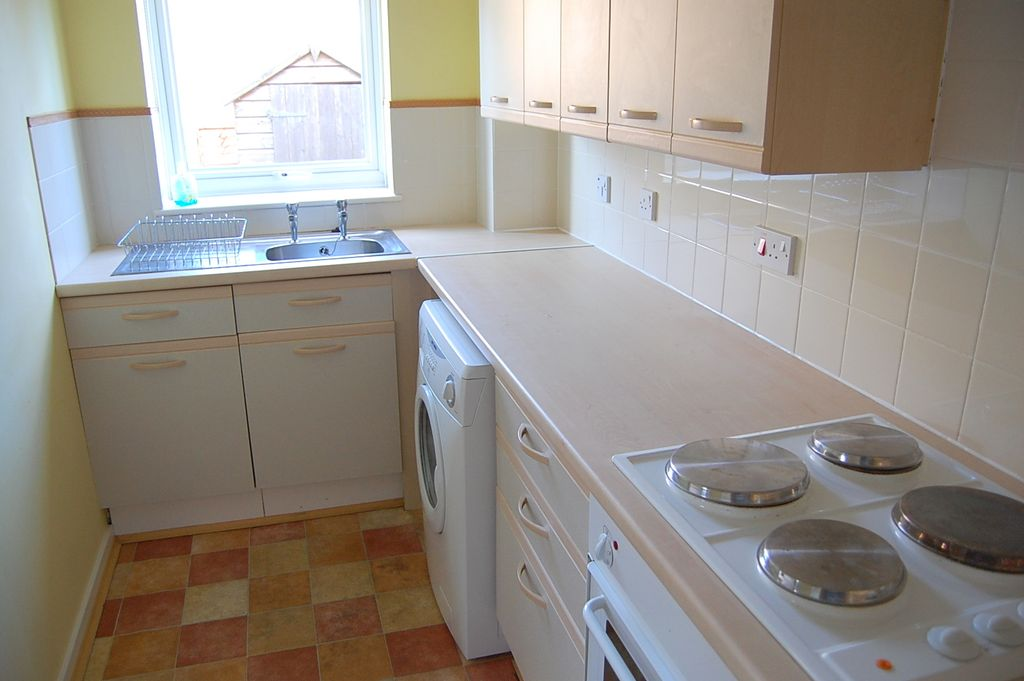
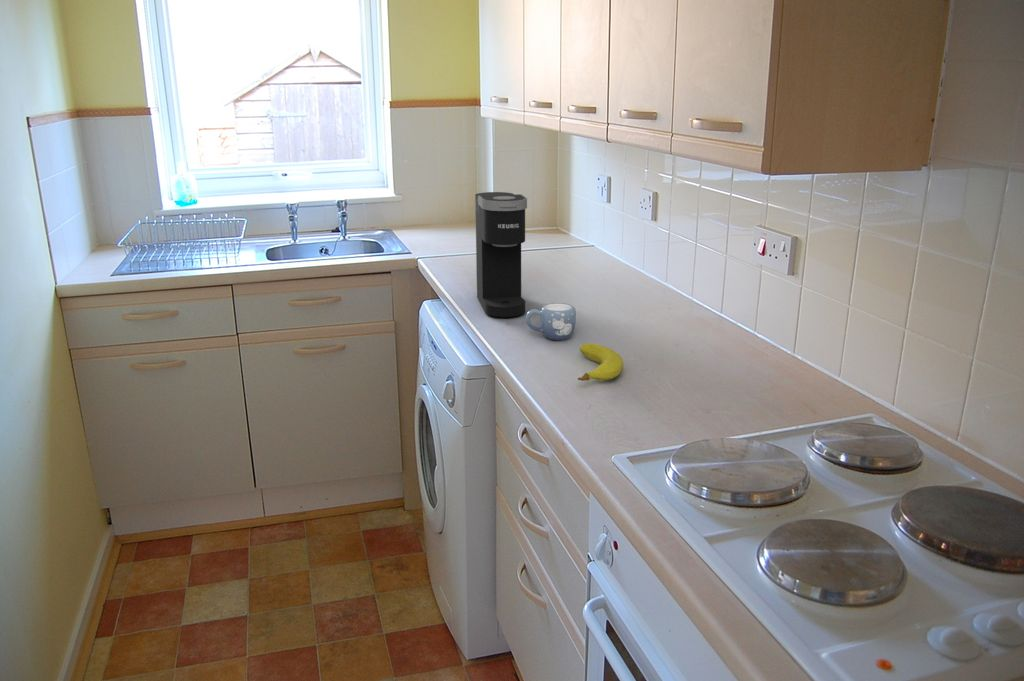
+ coffee maker (500, 250)
+ mug (550, 322)
+ fruit (593, 360)
